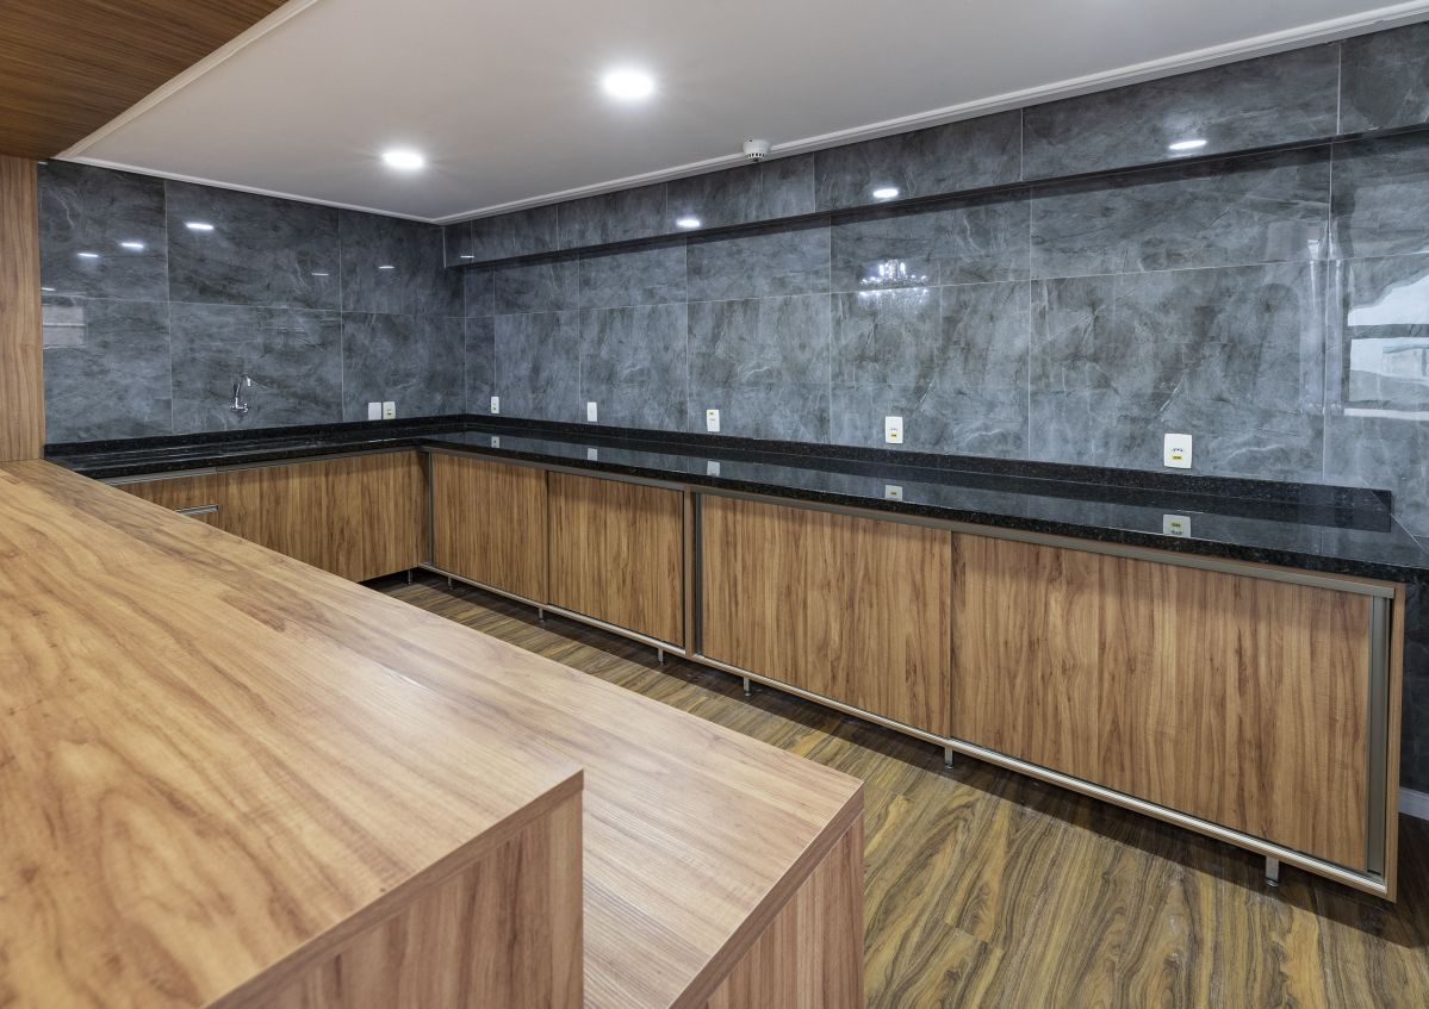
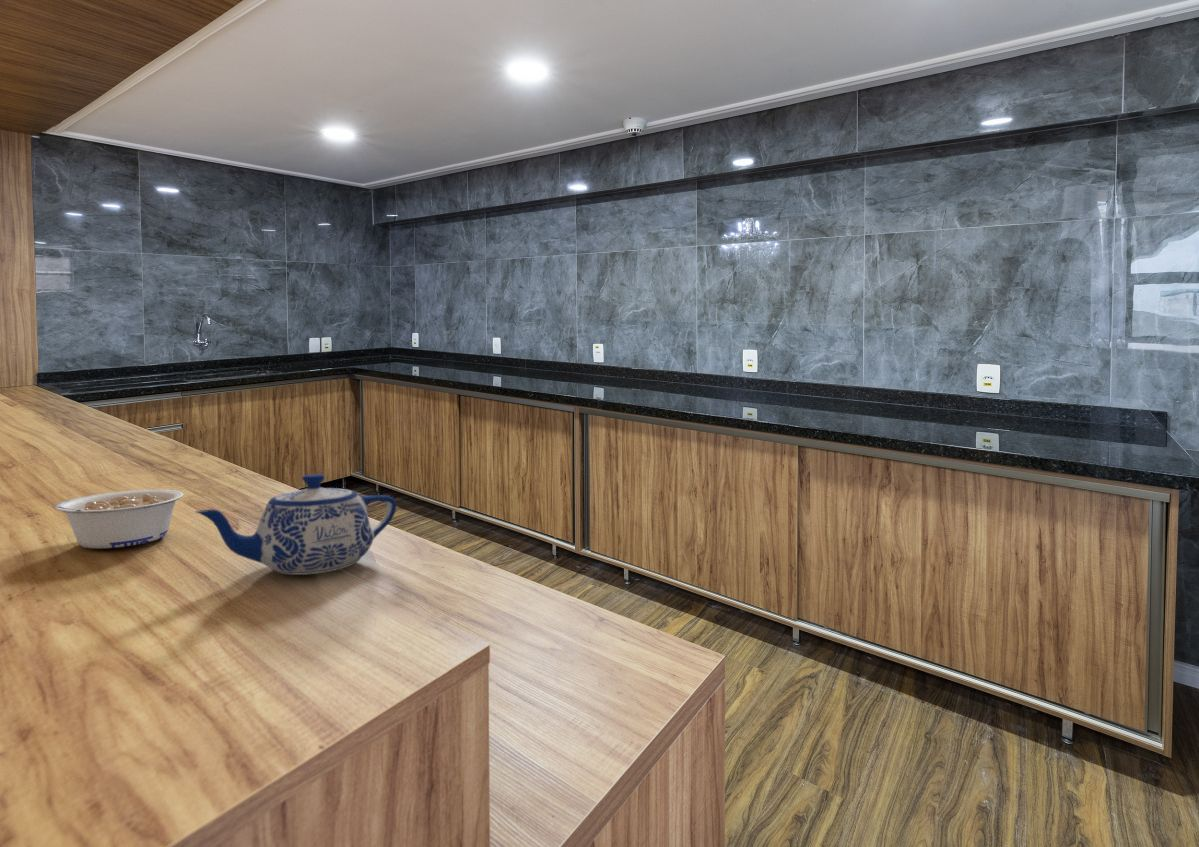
+ teapot (305, 521)
+ legume (122, 515)
